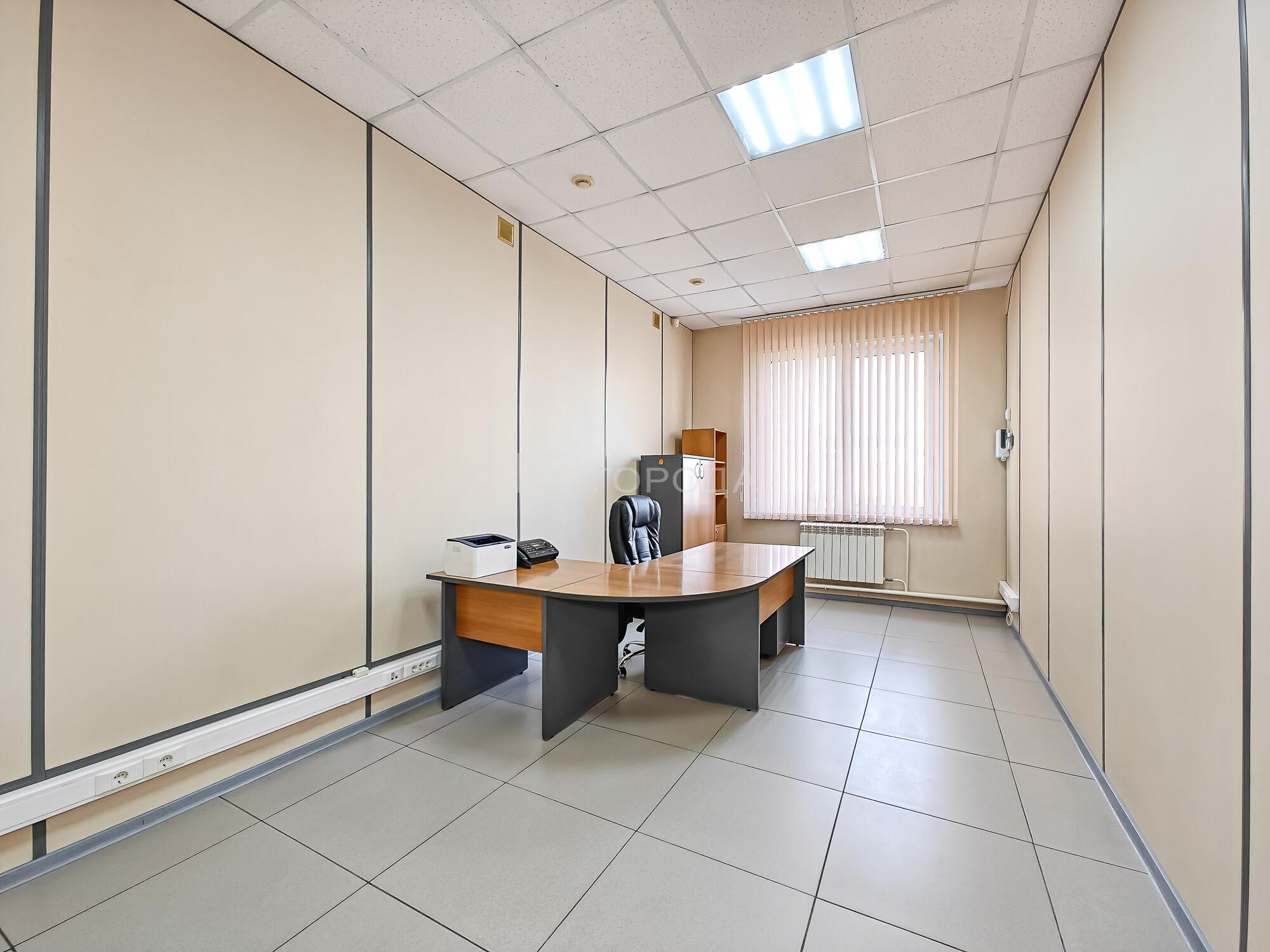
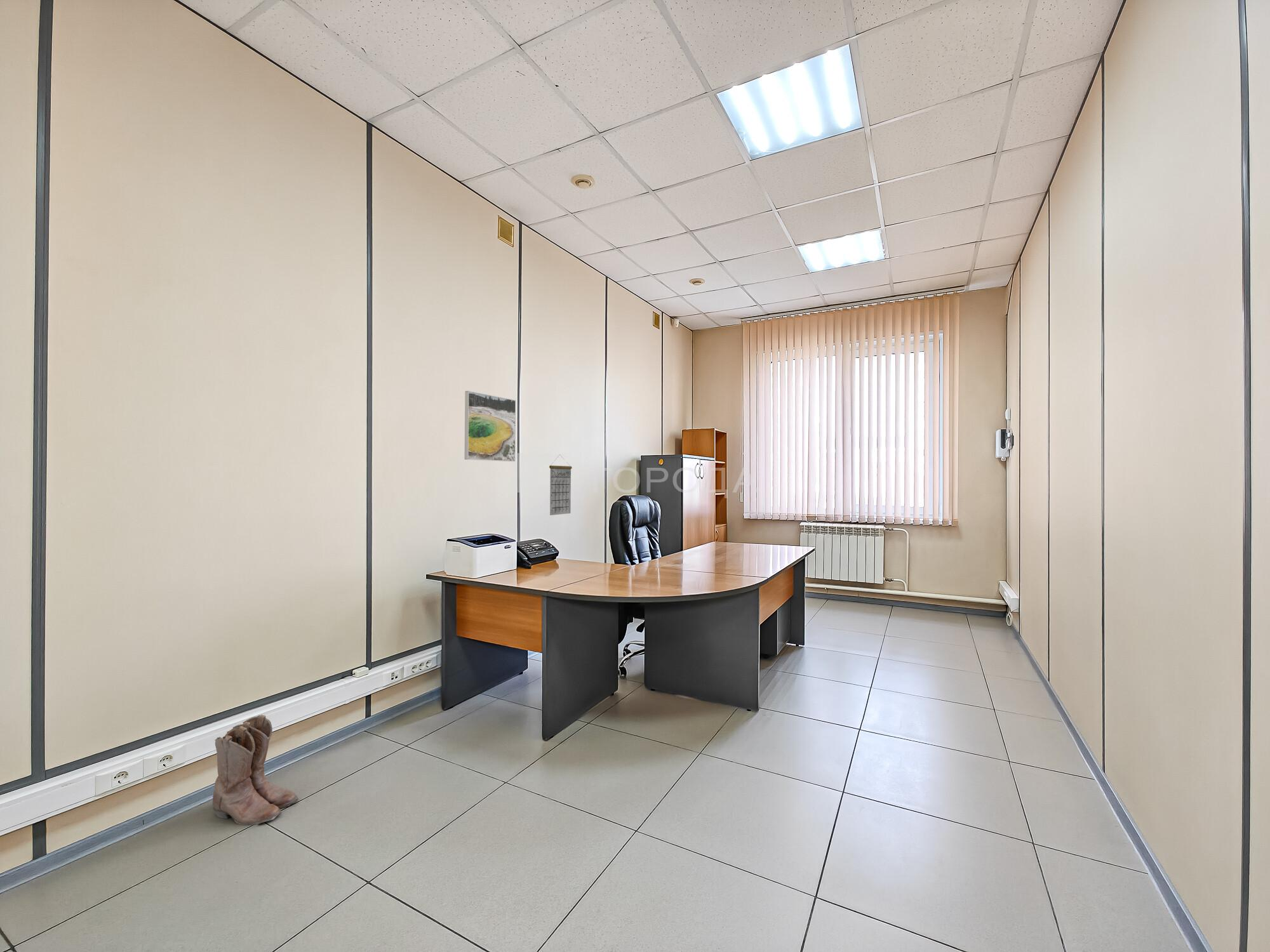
+ boots (257, 765)
+ calendar (561, 484)
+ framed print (491, 428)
